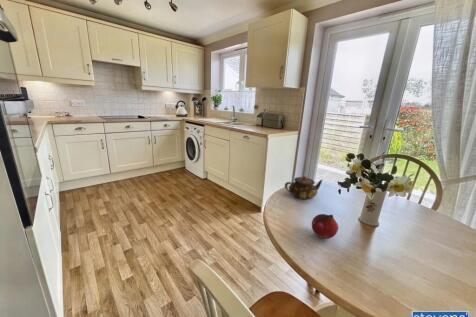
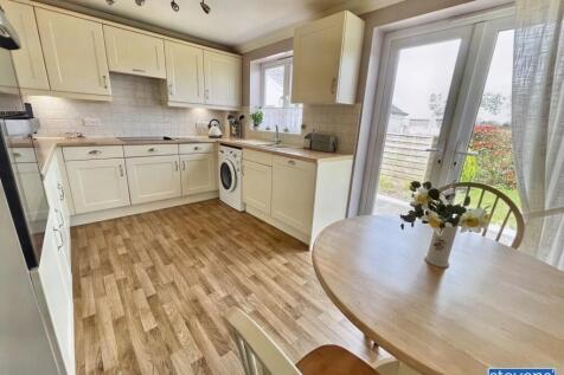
- teapot (303, 186)
- fruit (324, 224)
